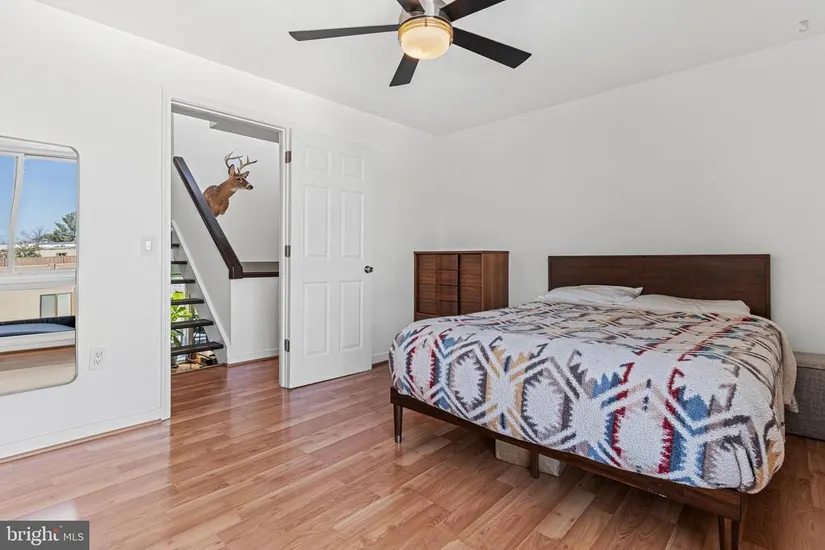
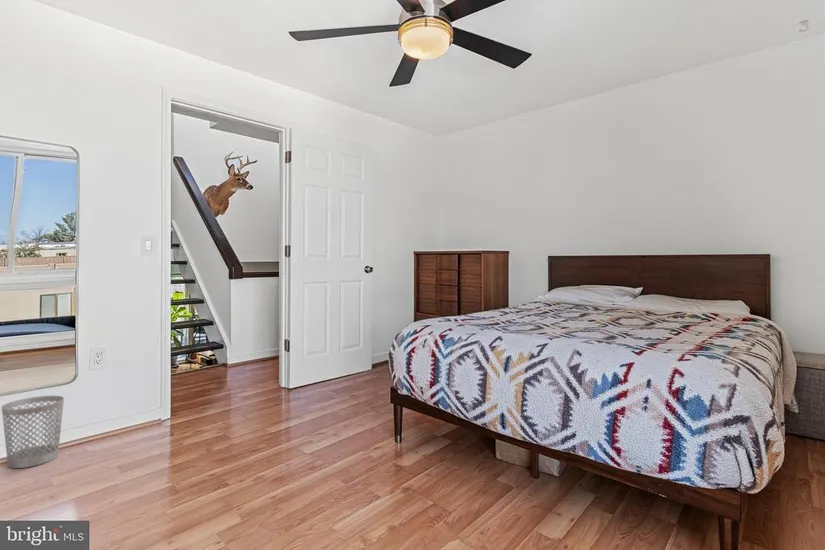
+ wastebasket (34, 431)
